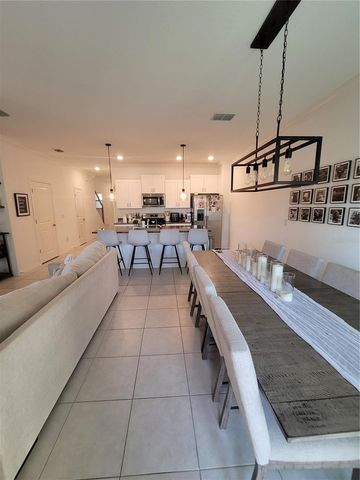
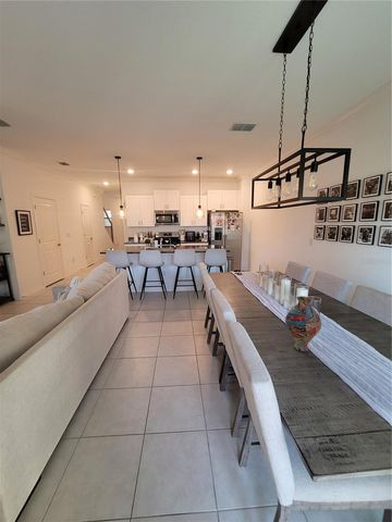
+ vase (303, 323)
